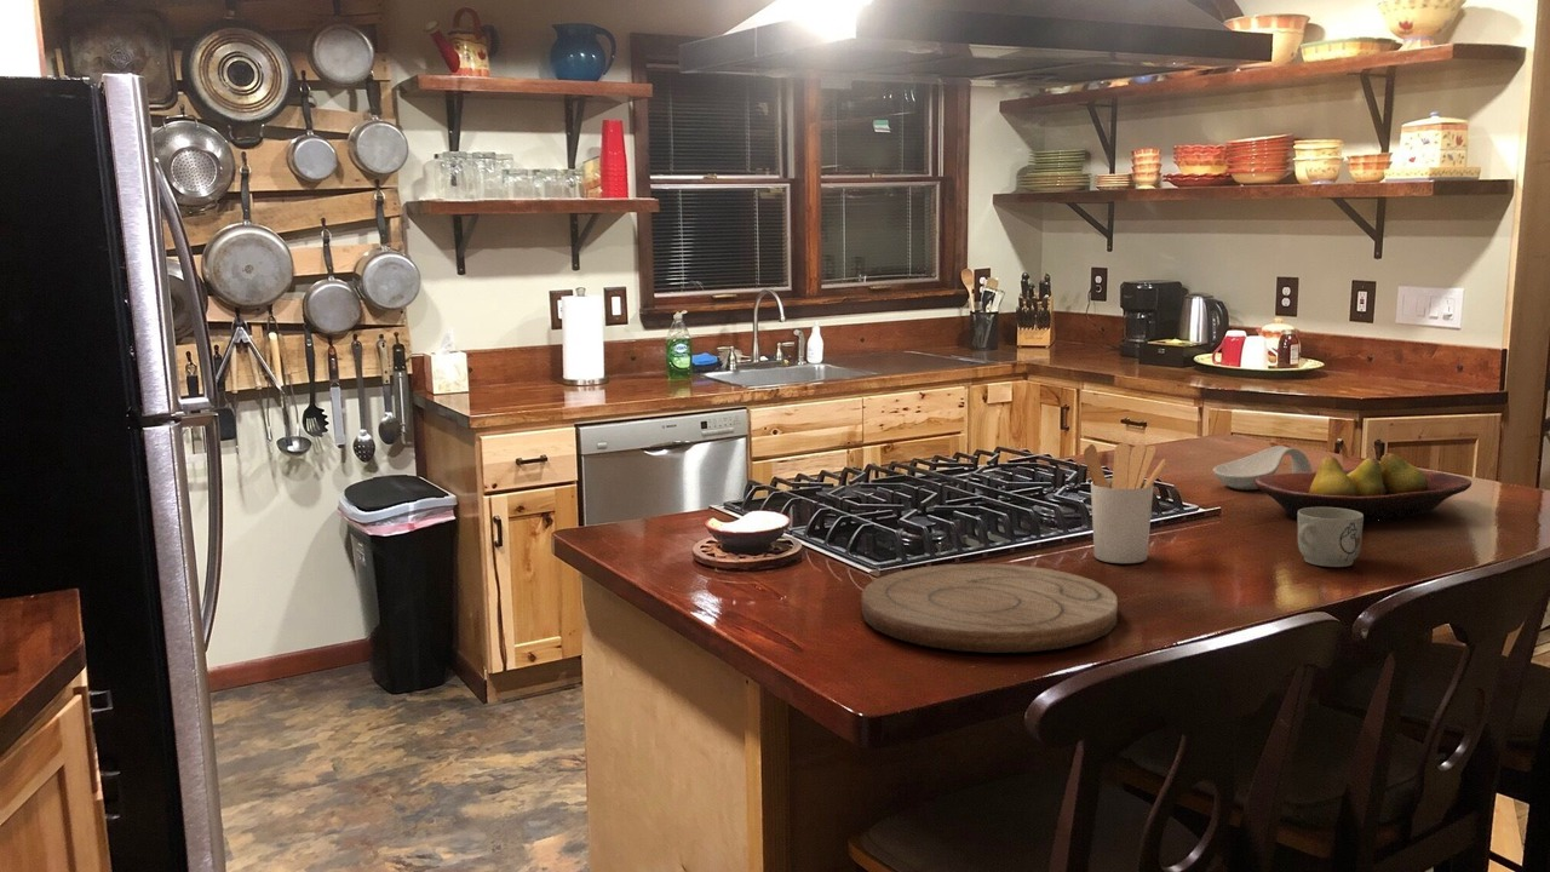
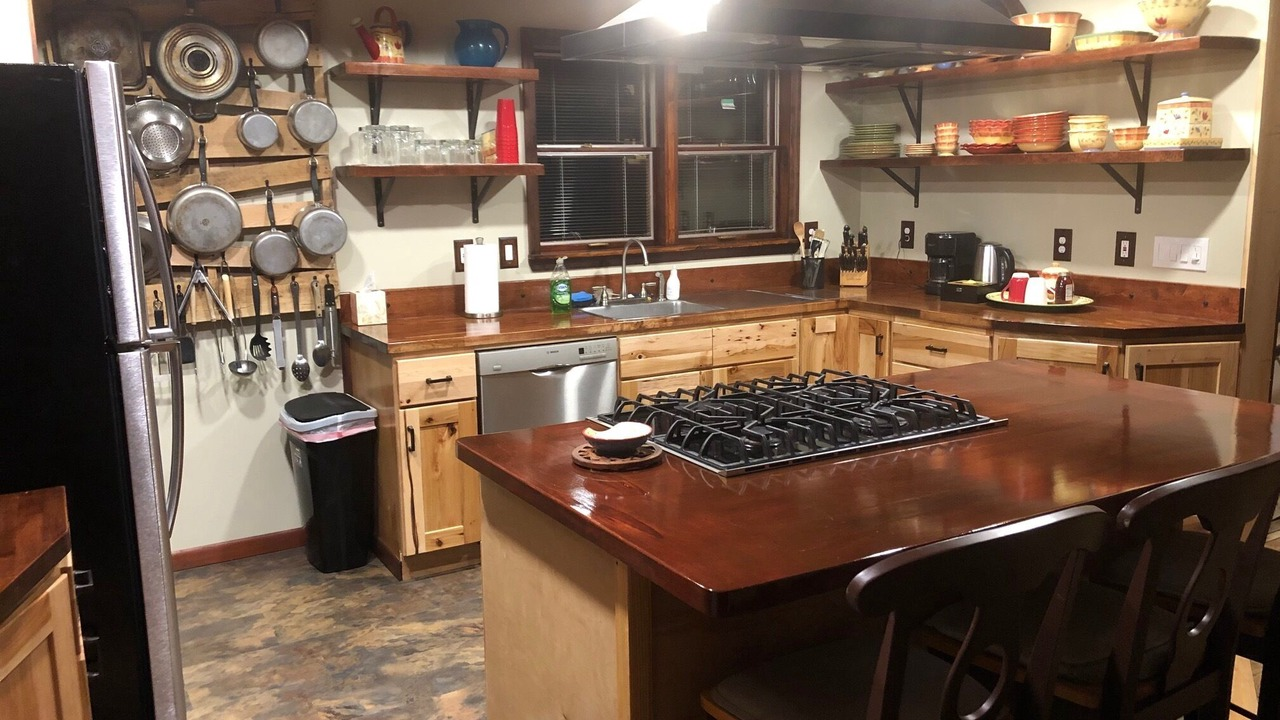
- spoon rest (1264, 466)
- cutting board (987, 603)
- utensil holder (1125, 499)
- fruit bowl (1360, 483)
- mug (1324, 538)
